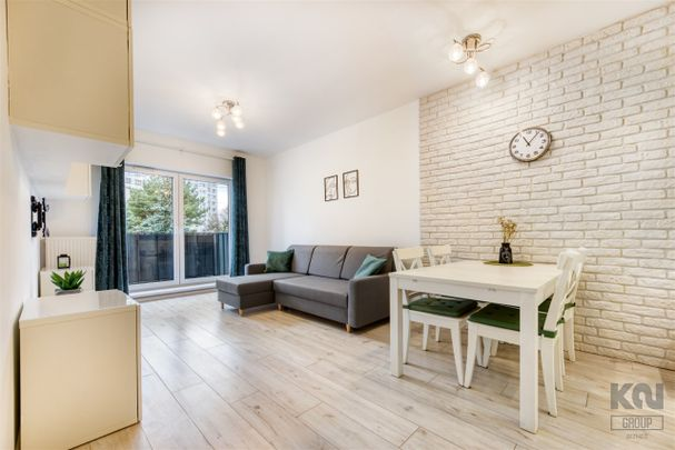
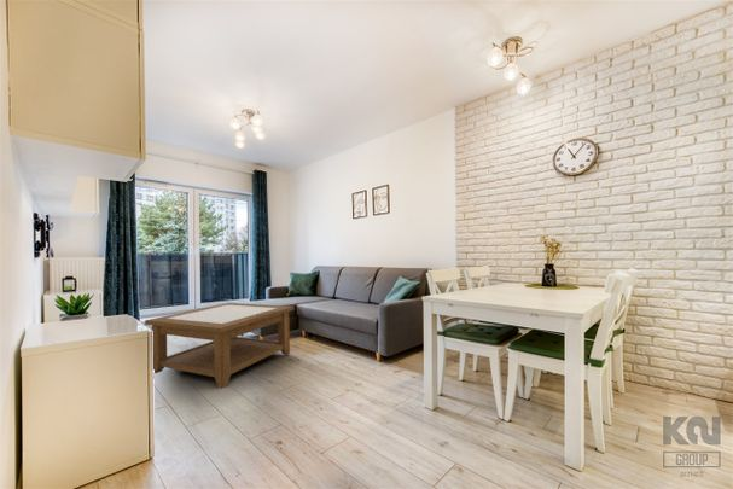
+ coffee table (226, 337)
